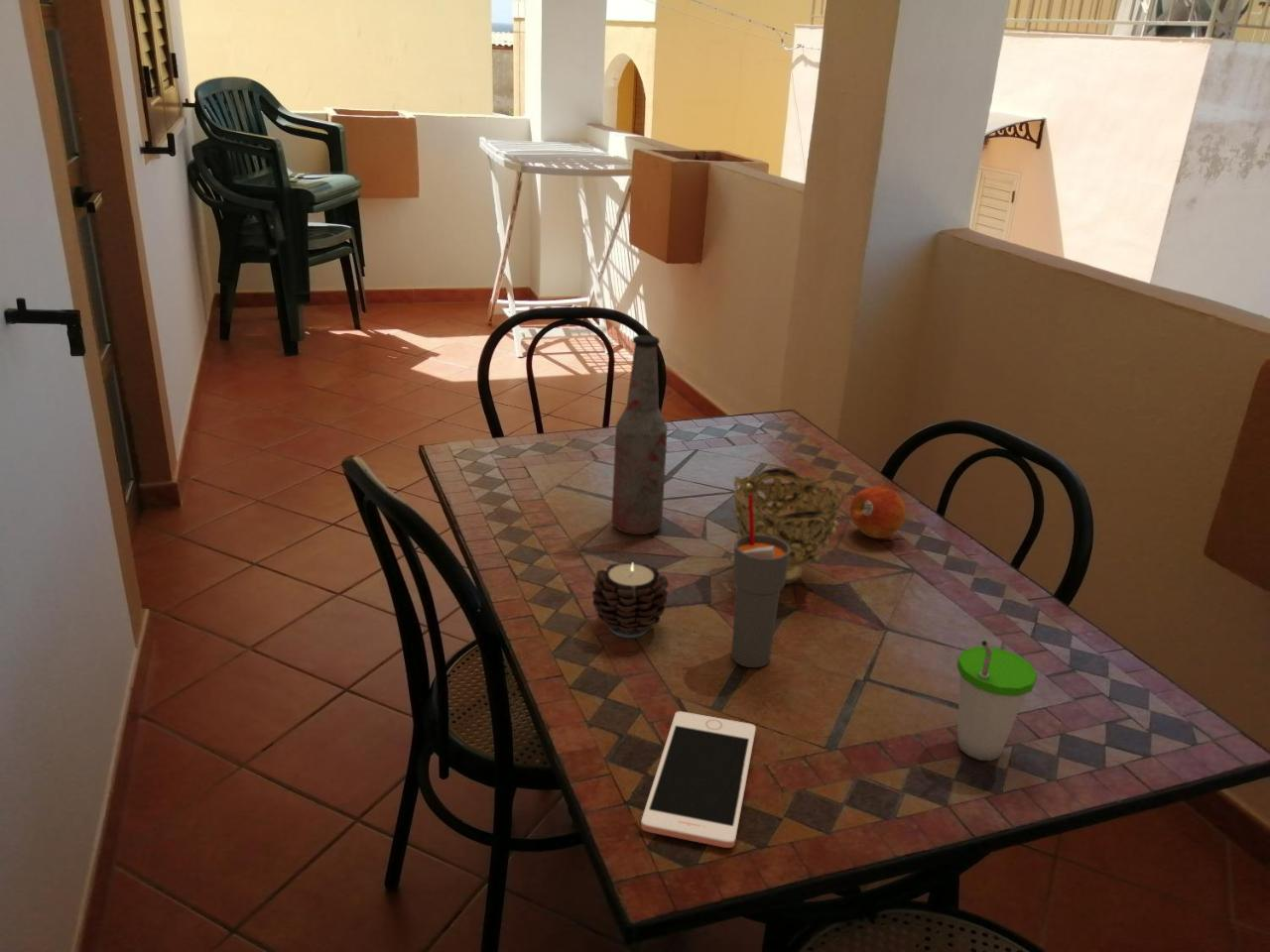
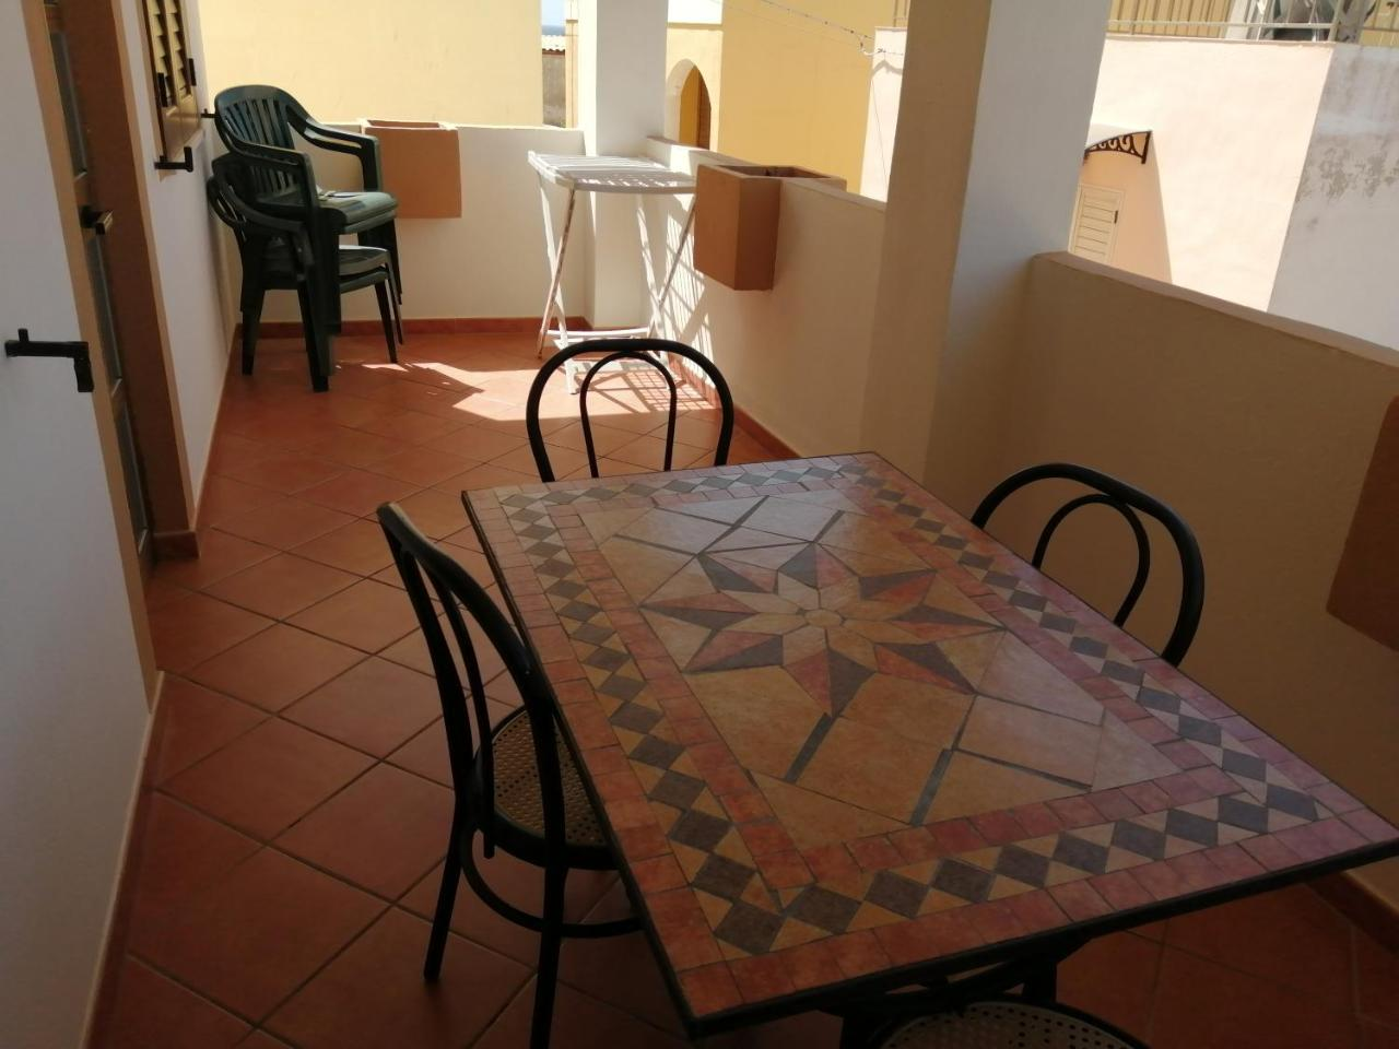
- bottle (641, 435)
- candle (630, 595)
- cup (758, 583)
- fruit (877, 512)
- cell phone (701, 774)
- decorative bowl (783, 532)
- cup (992, 688)
